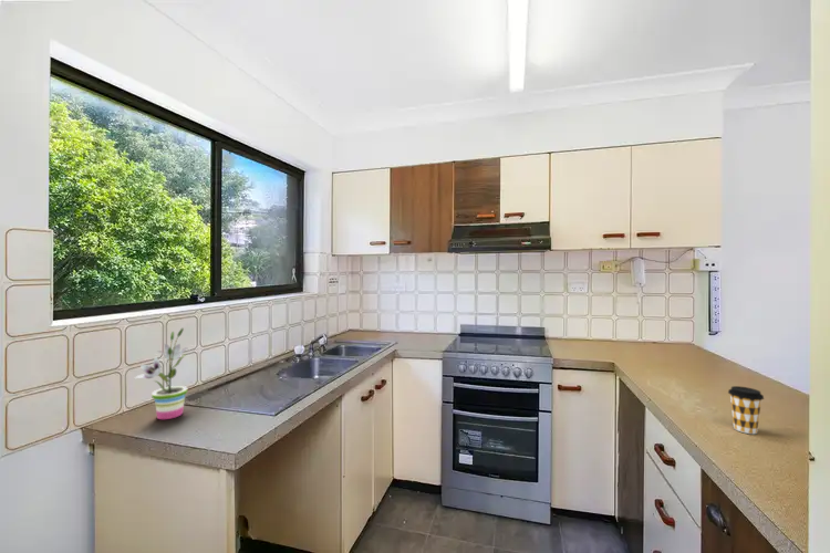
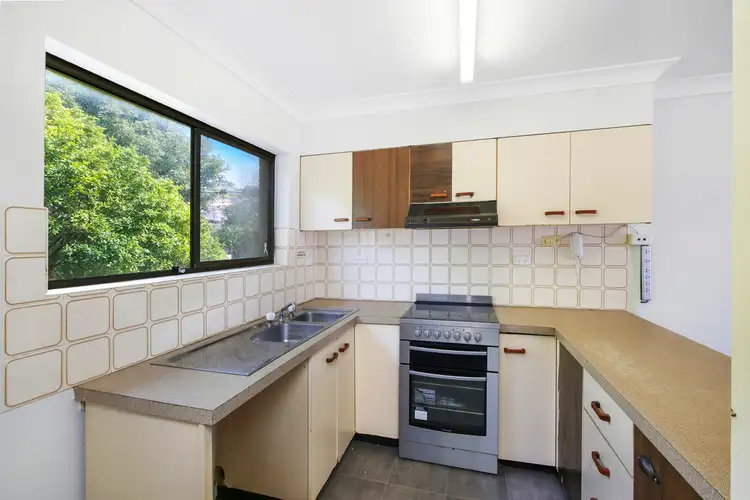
- potted plant (162, 373)
- coffee cup (745, 409)
